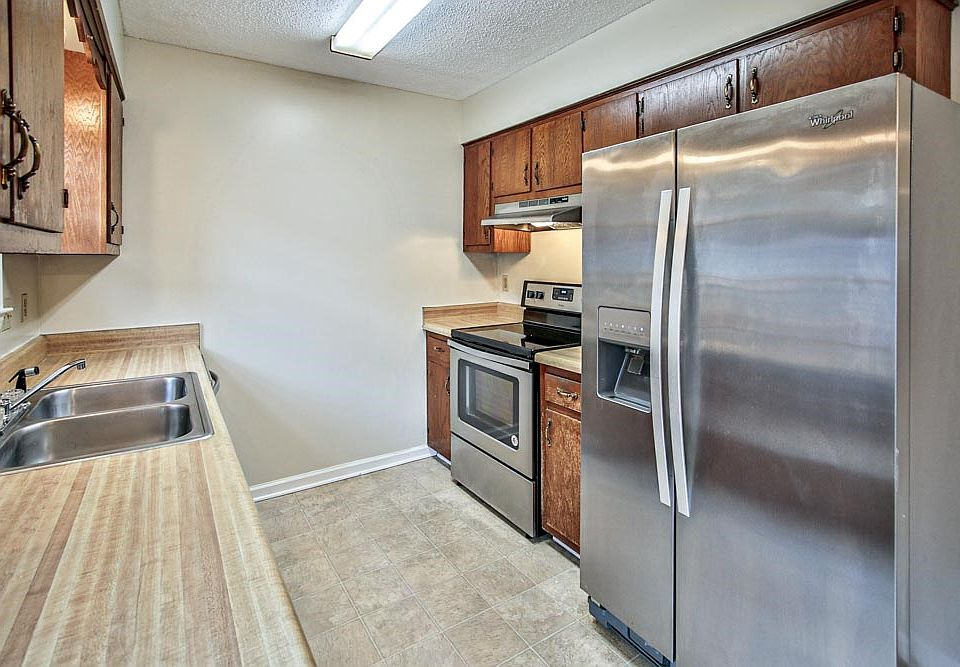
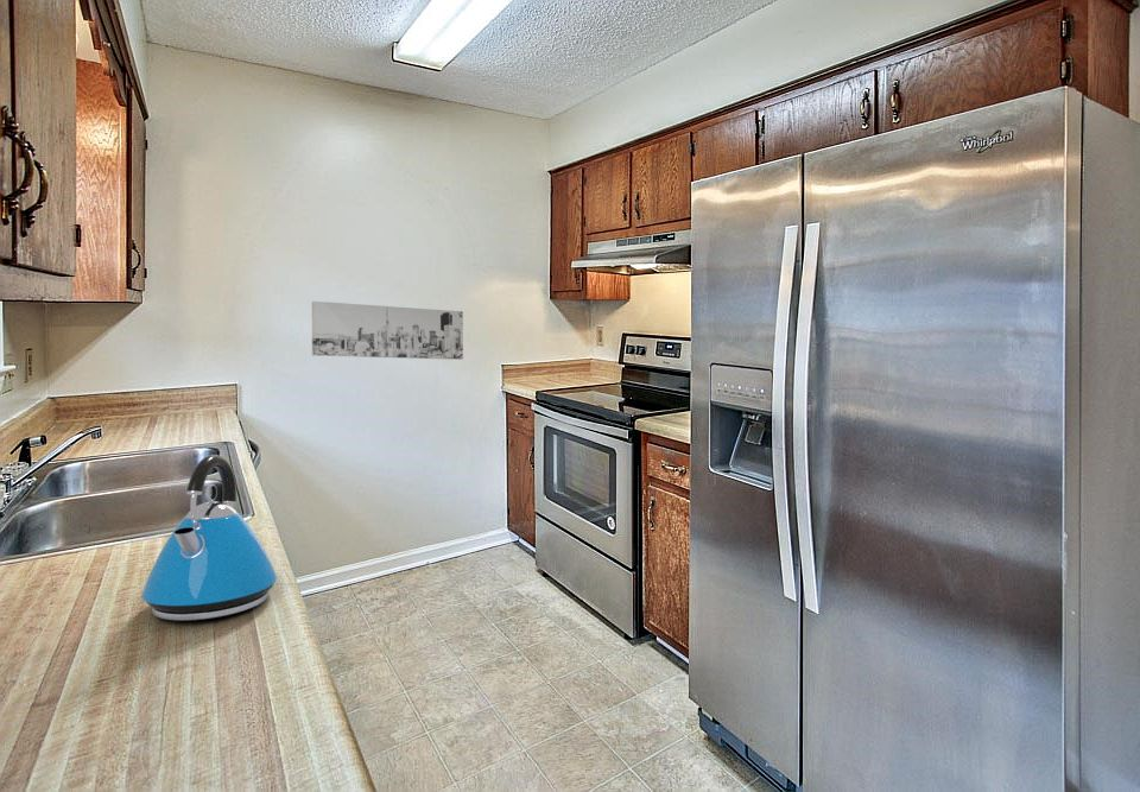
+ kettle (213, 527)
+ wall art (392, 331)
